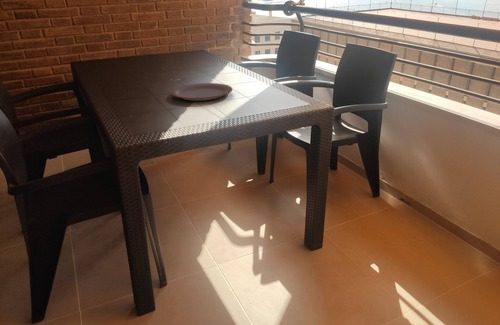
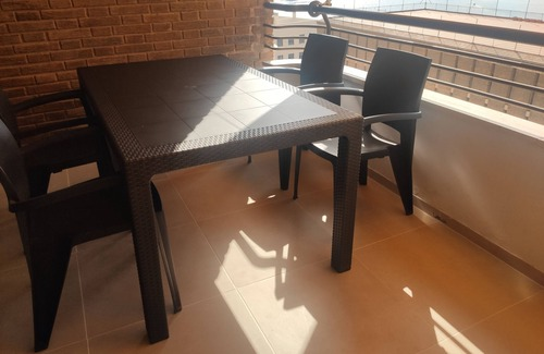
- plate (202, 92)
